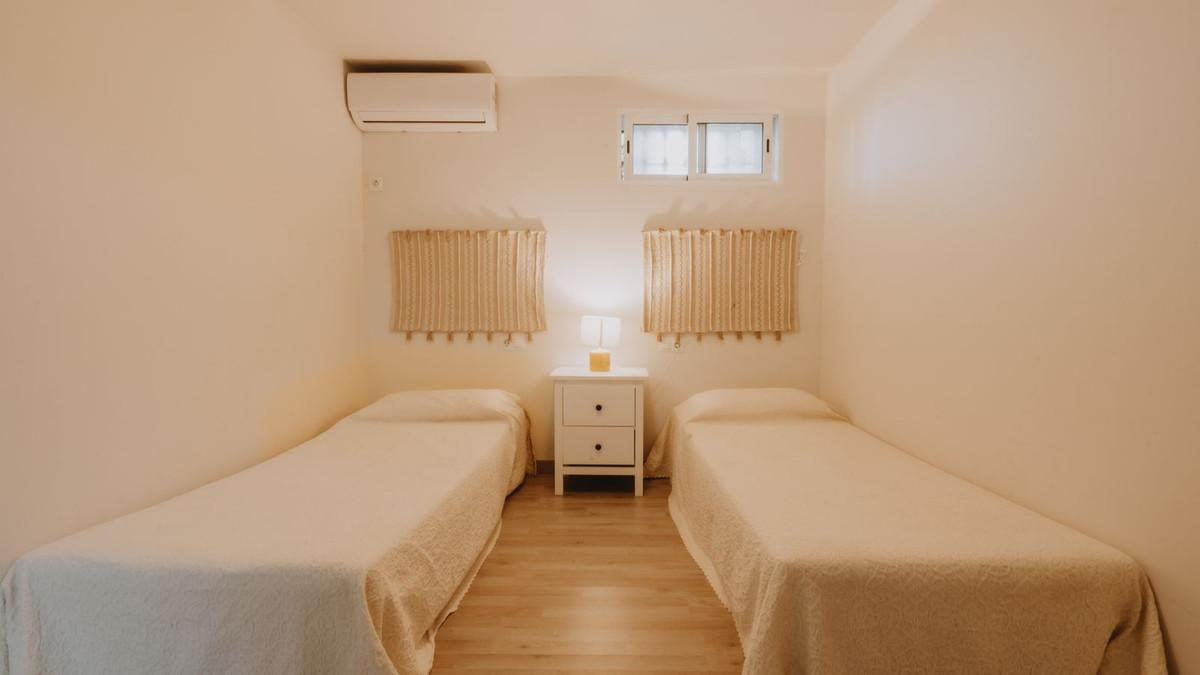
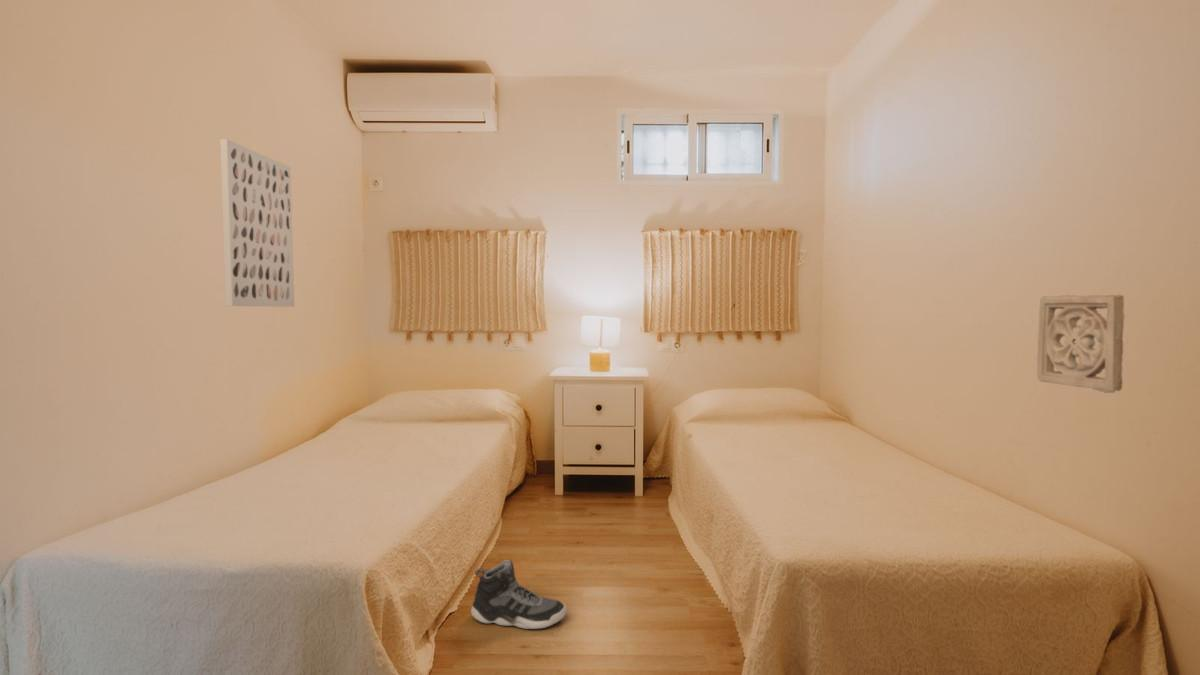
+ wall art (260, 230)
+ sneaker (518, 592)
+ wall ornament (1077, 341)
